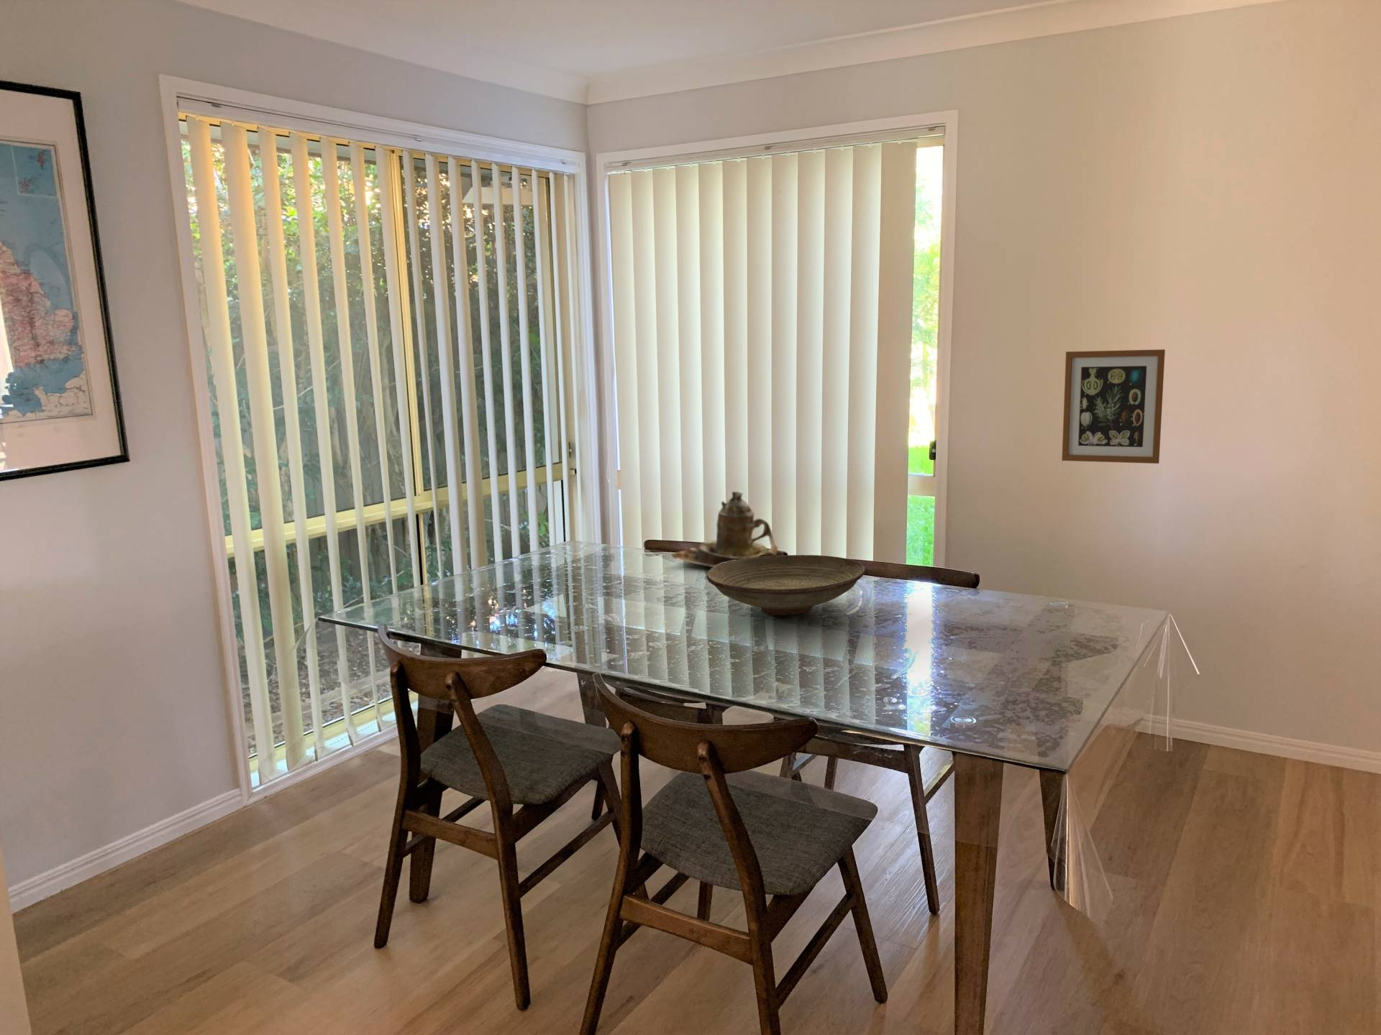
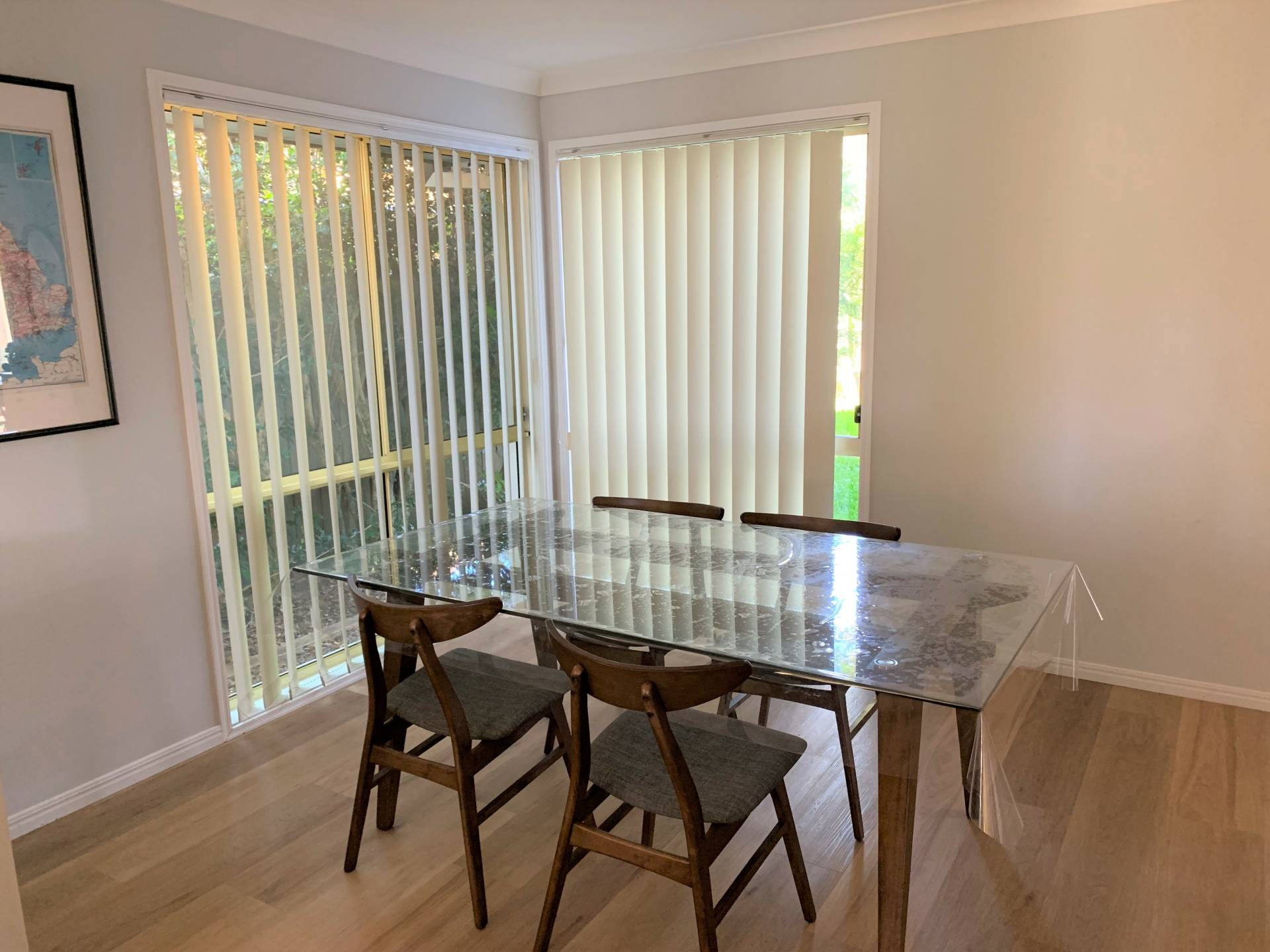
- wall art (1111, 407)
- teapot (725, 526)
- decorative bowl (785, 588)
